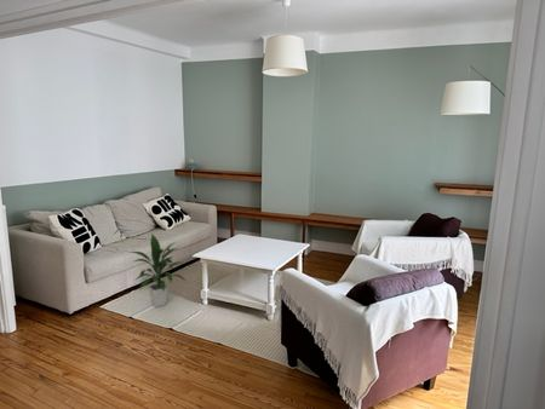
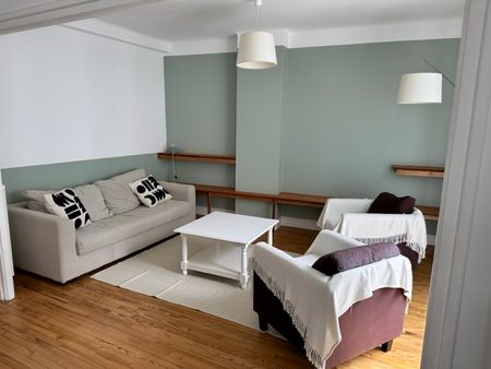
- indoor plant (160, 271)
